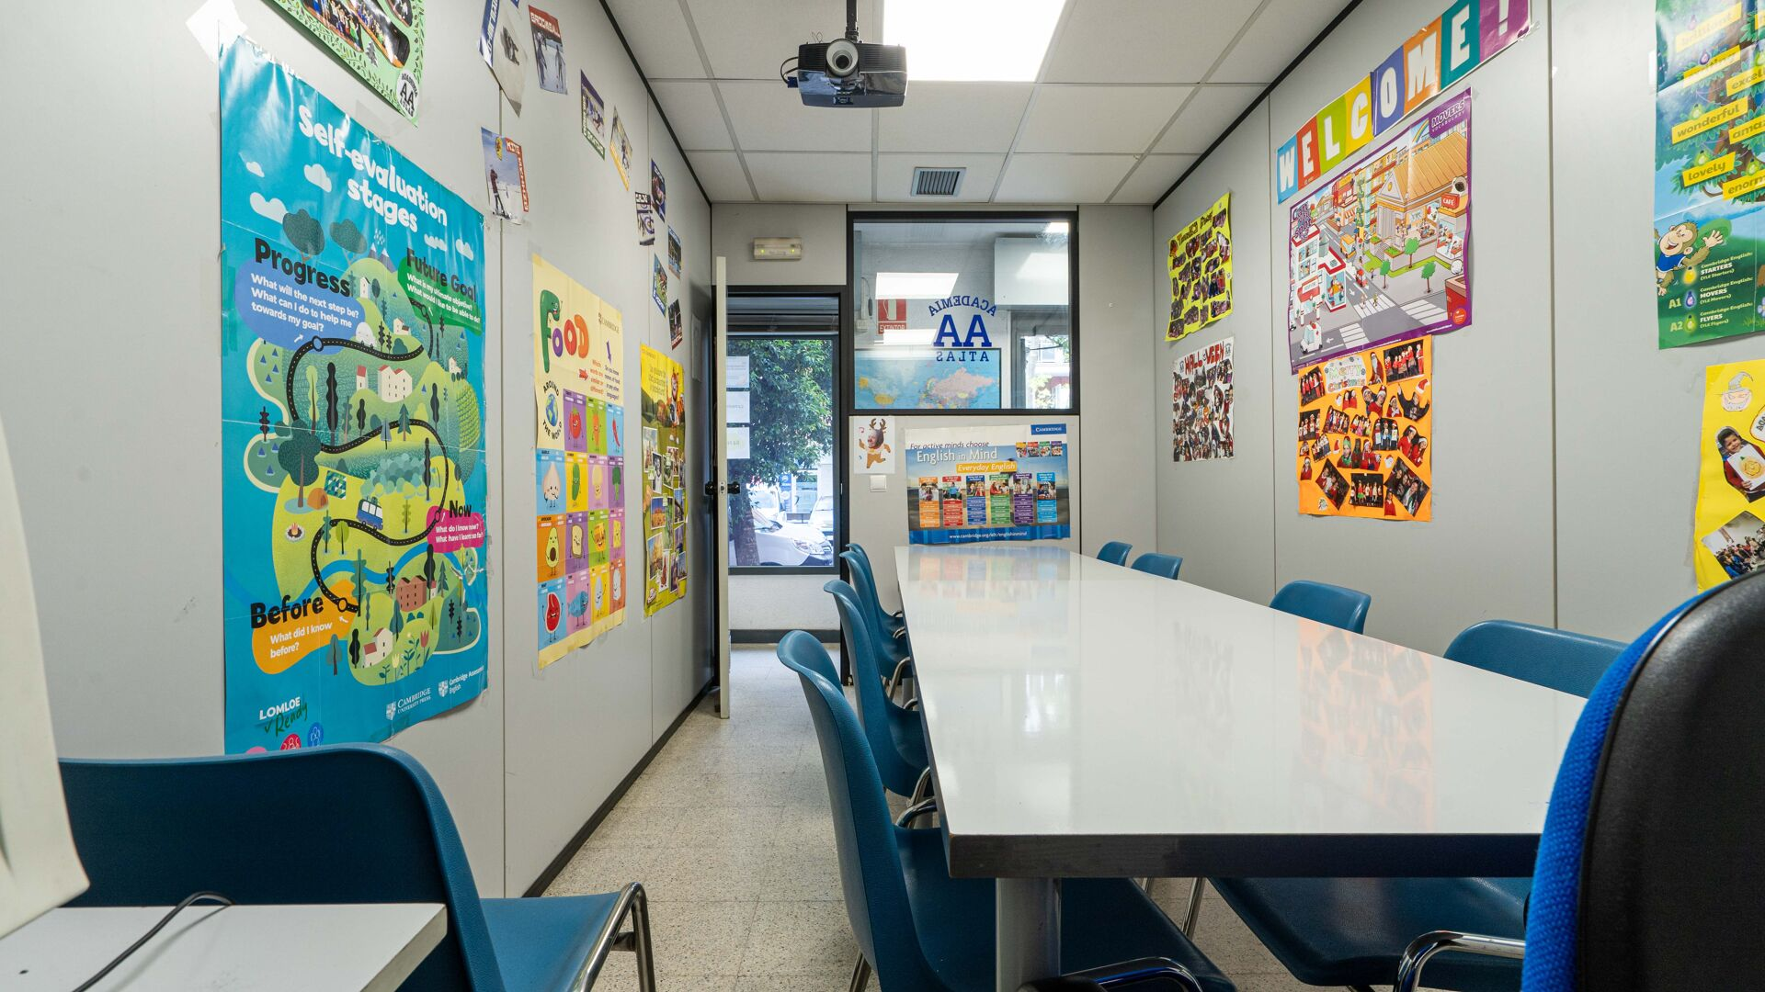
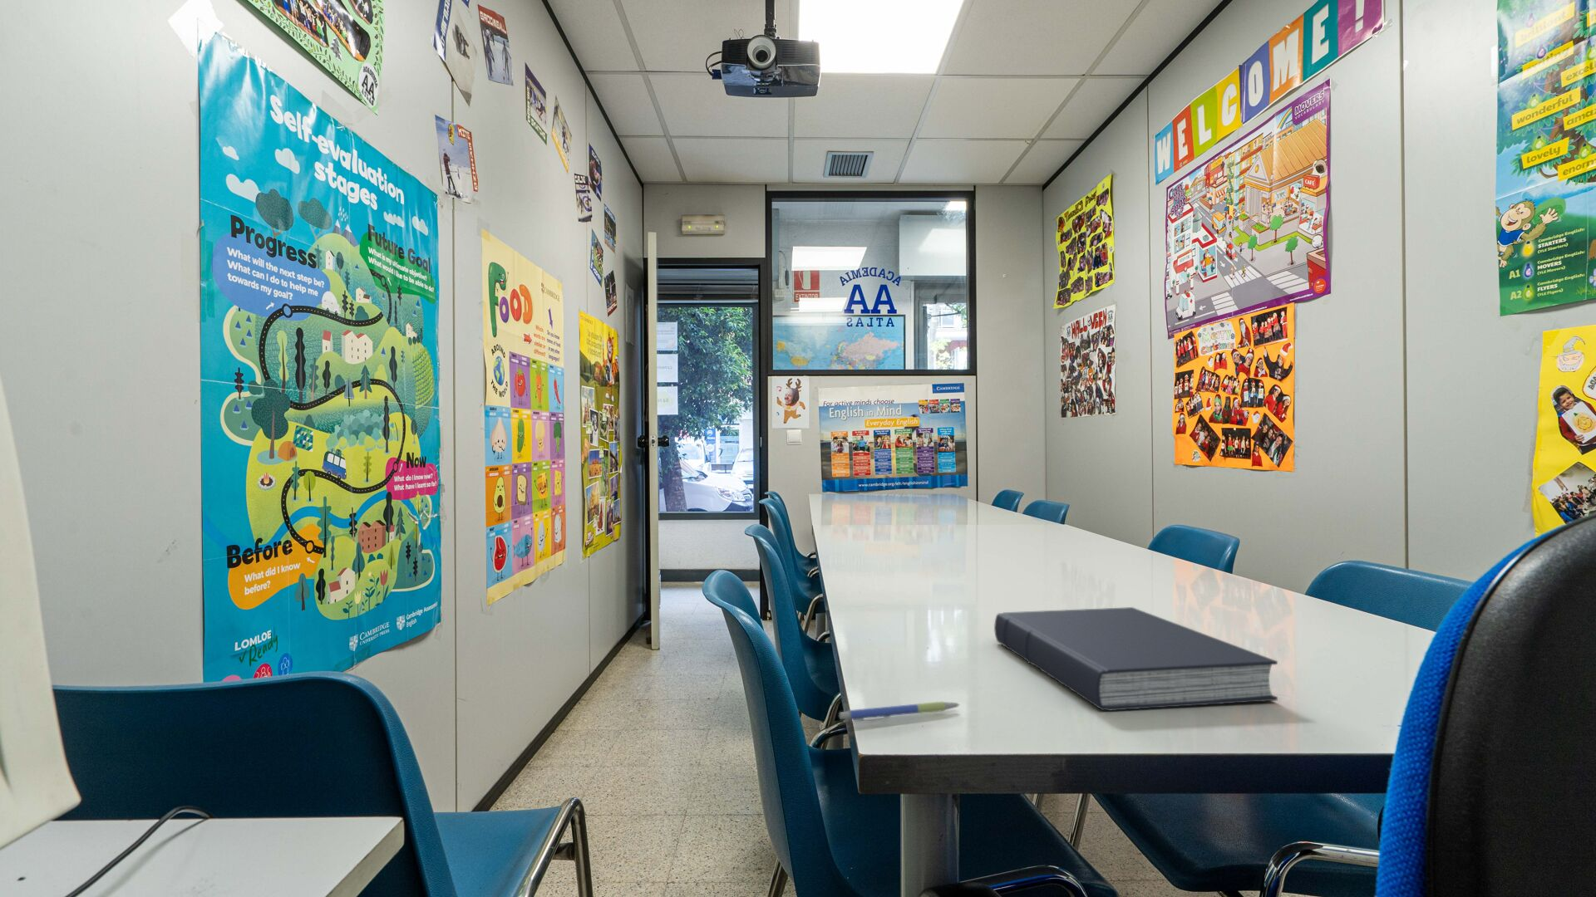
+ pen (901, 710)
+ book (1117, 651)
